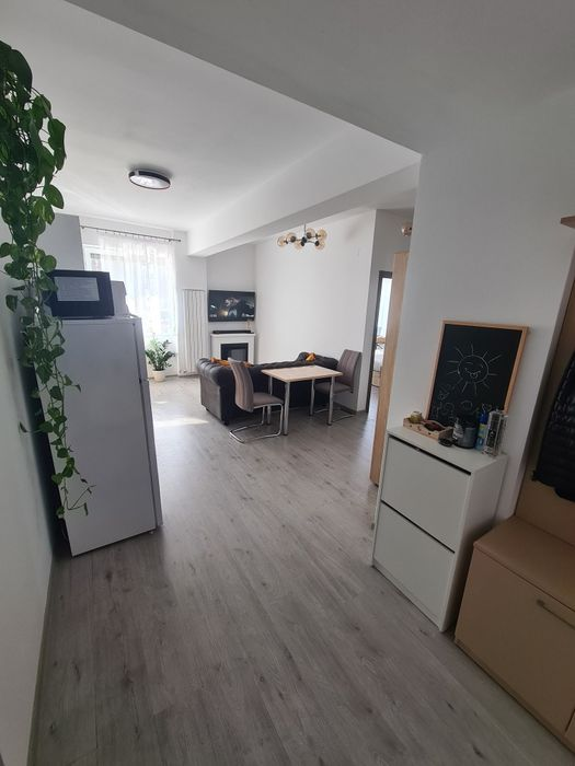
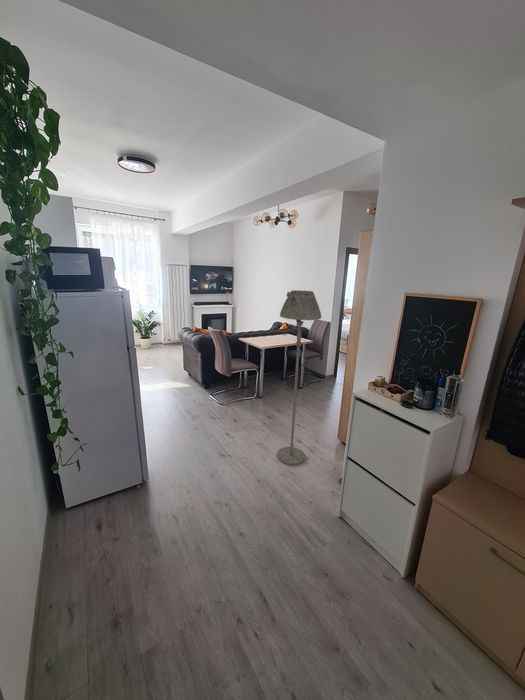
+ floor lamp (296, 379)
